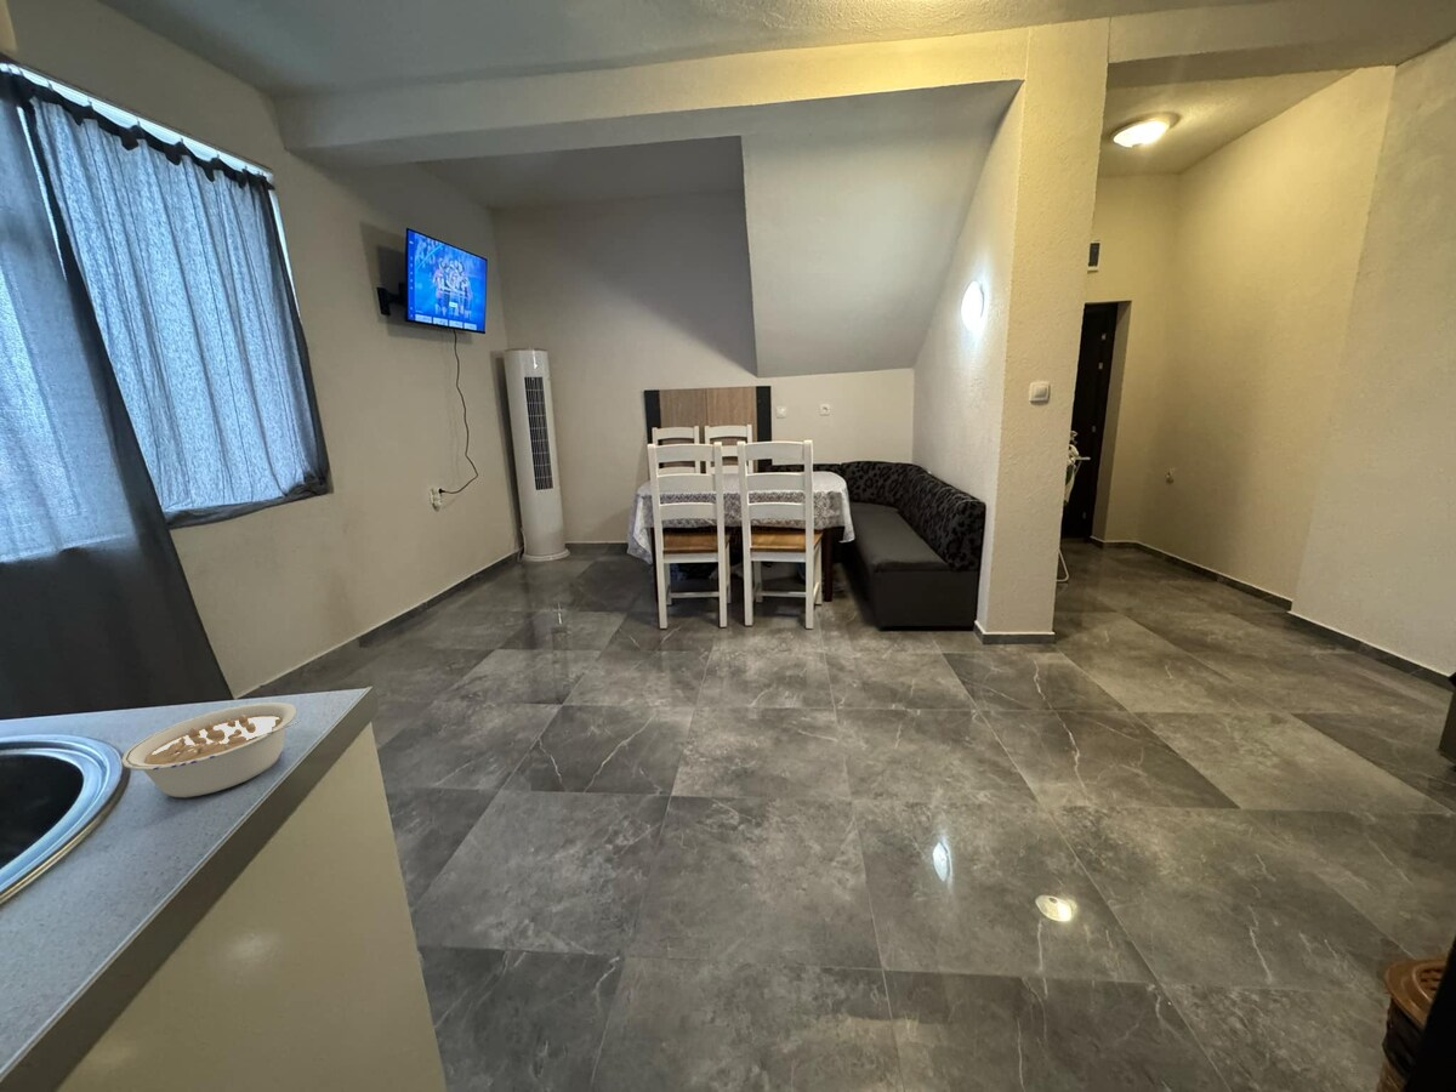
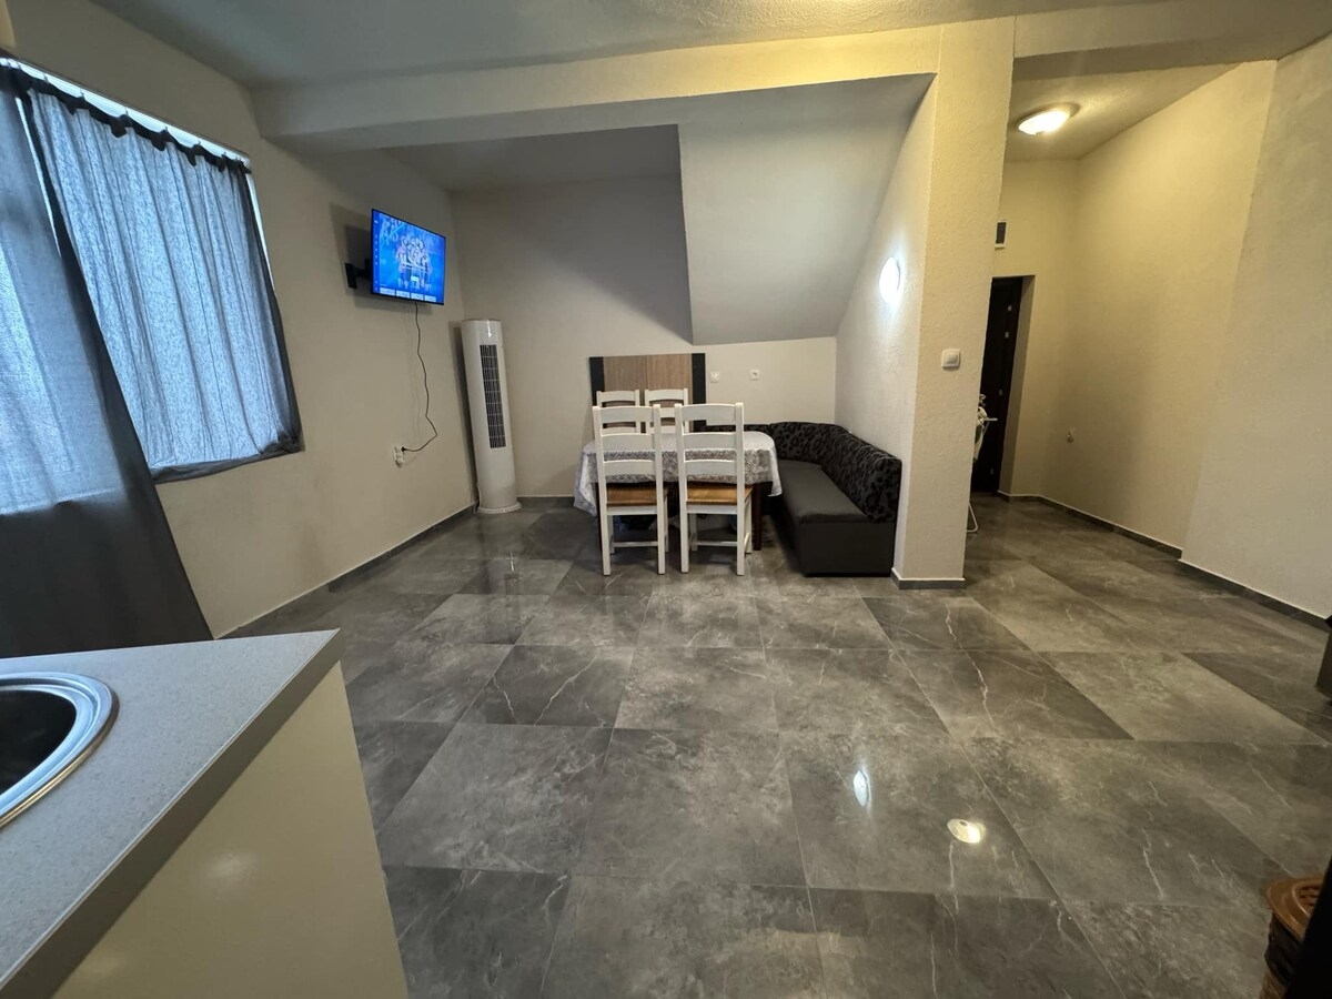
- legume (226, 745)
